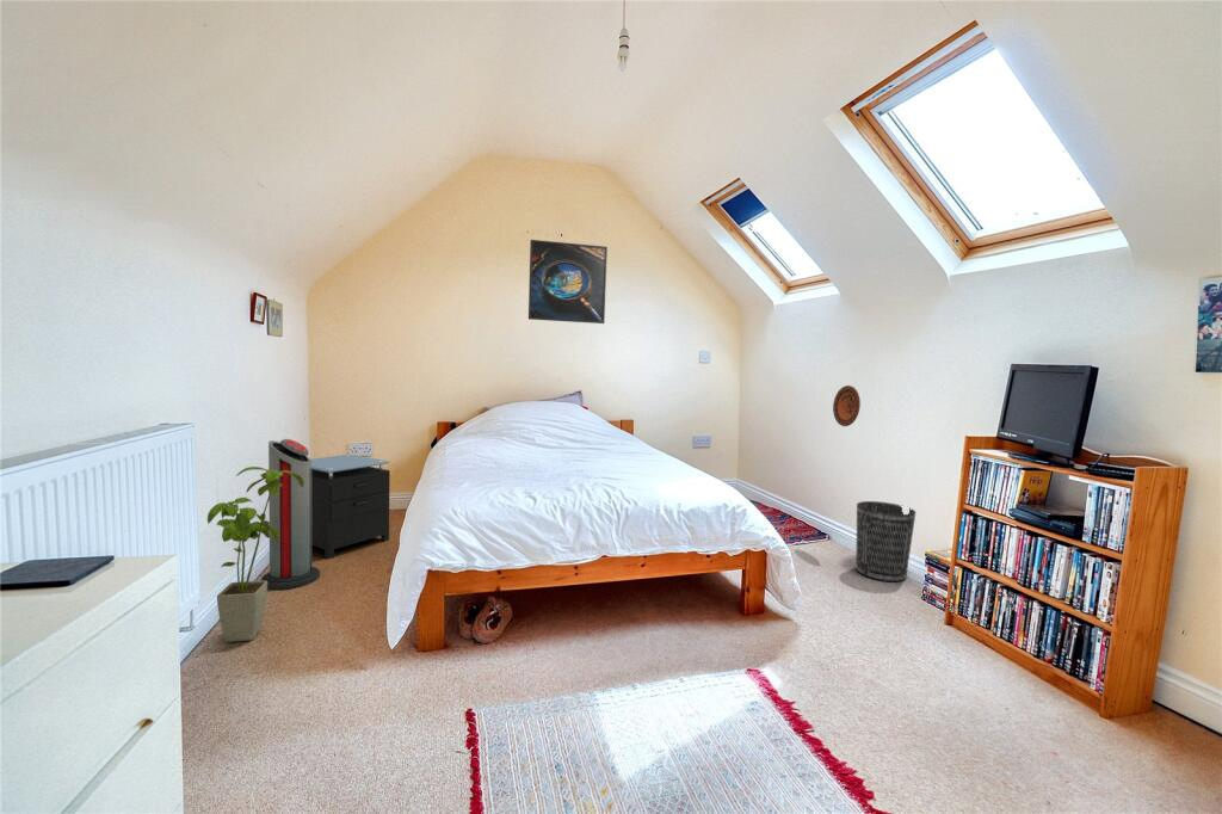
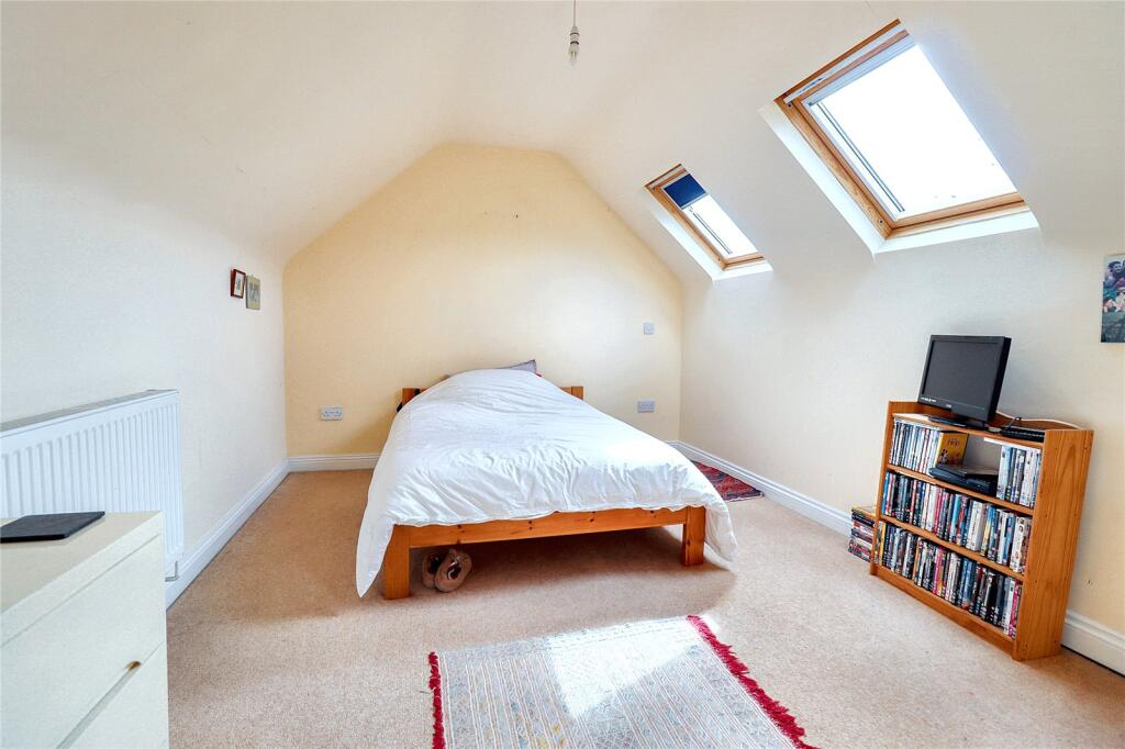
- air purifier (290, 510)
- wastebasket (883, 539)
- decorative plate (846, 406)
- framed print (568, 282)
- house plant (255, 548)
- nightstand (339, 502)
